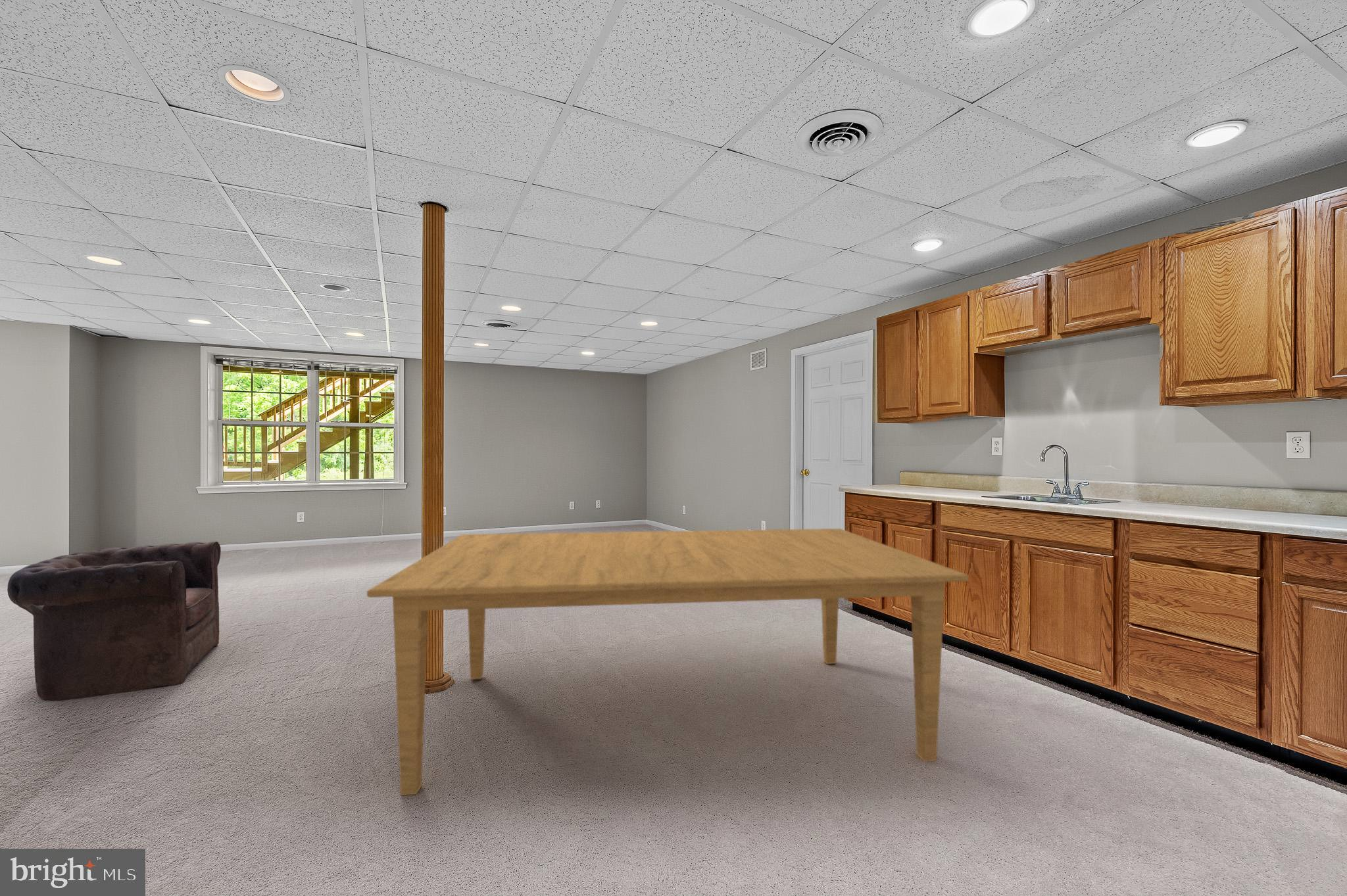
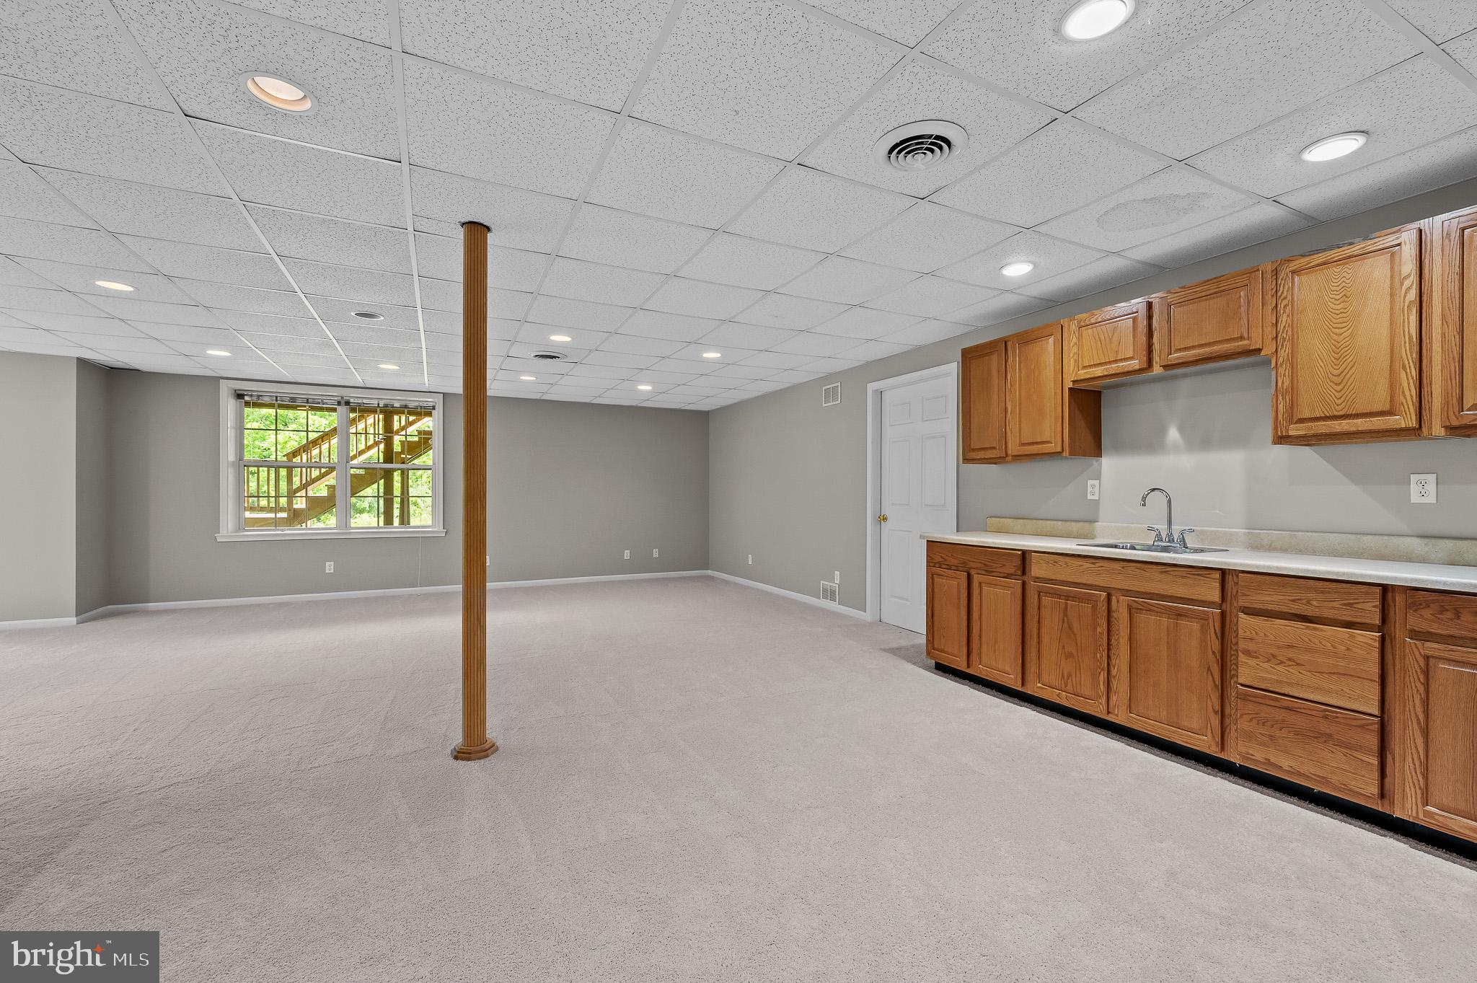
- armchair (122, 613)
- dining table (668, 603)
